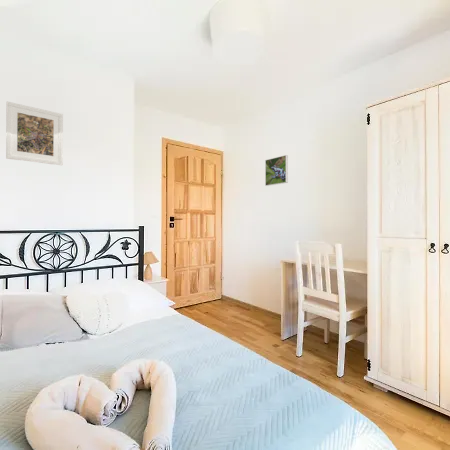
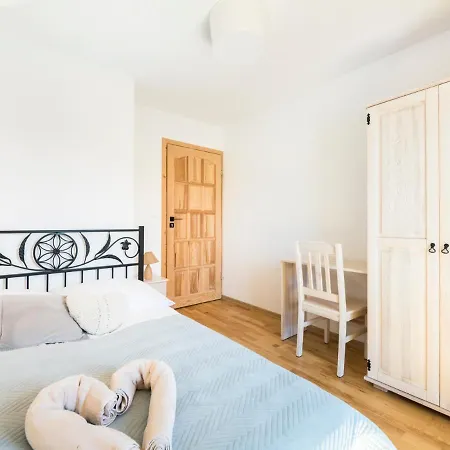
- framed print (35, 135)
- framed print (276, 171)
